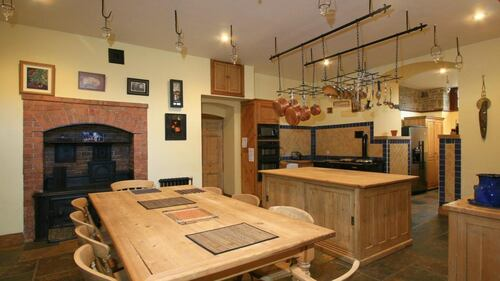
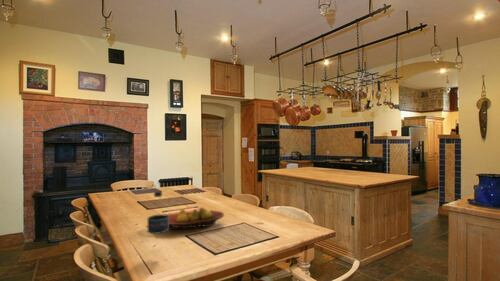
+ fruit bowl (192, 217)
+ water bottle (158, 221)
